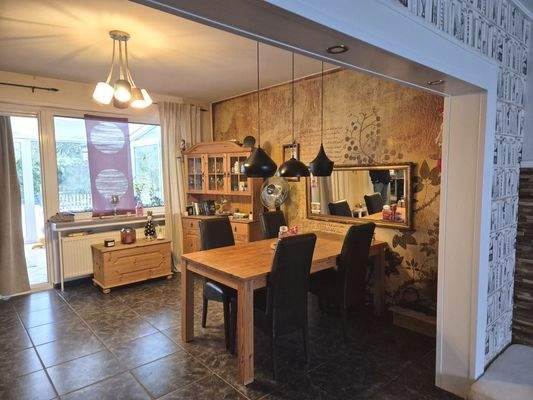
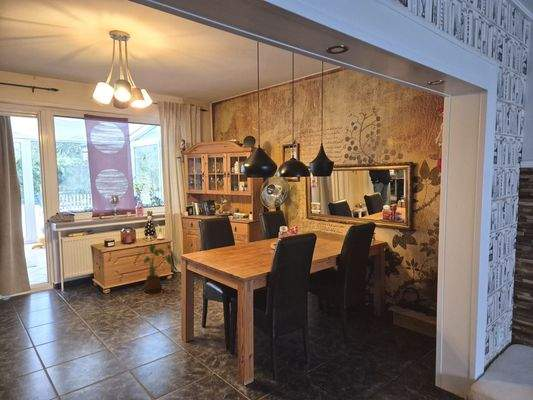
+ house plant (156, 268)
